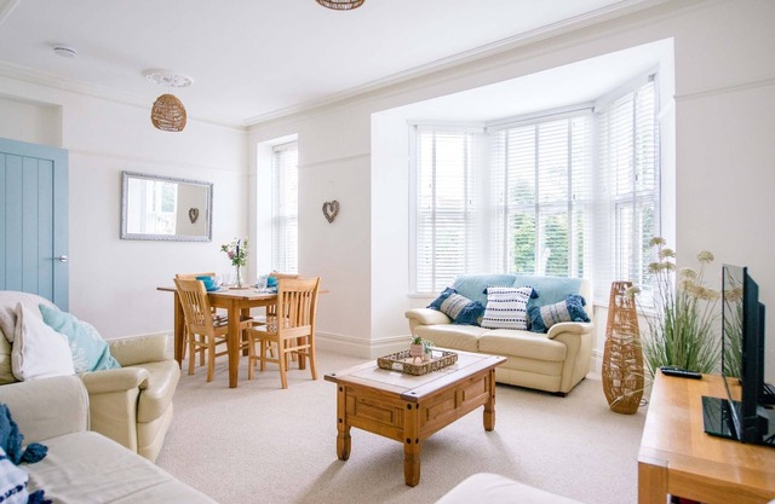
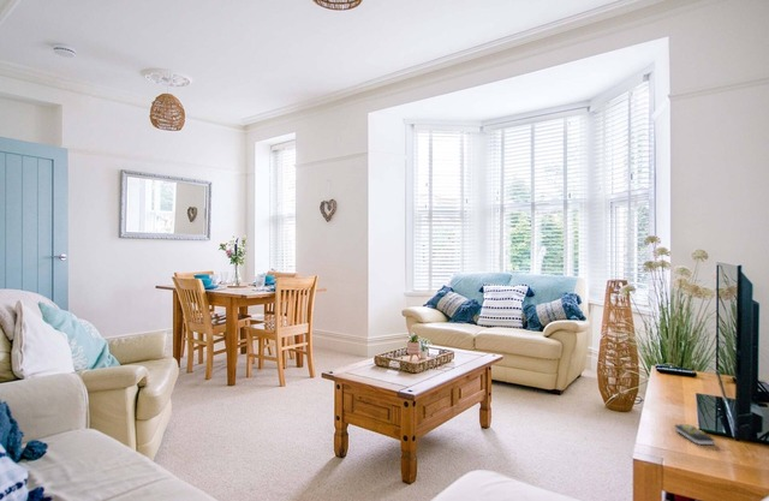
+ remote control (693, 434)
